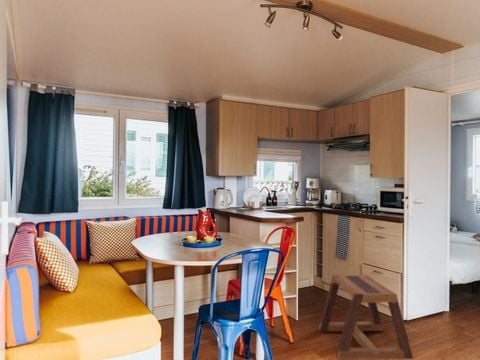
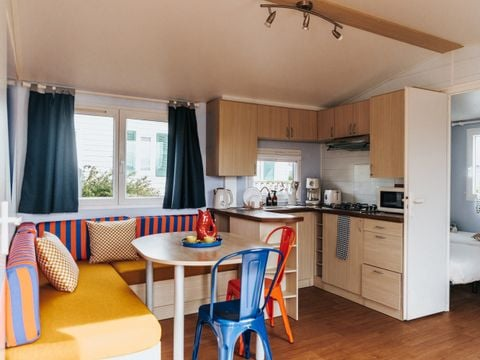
- stool (358, 313)
